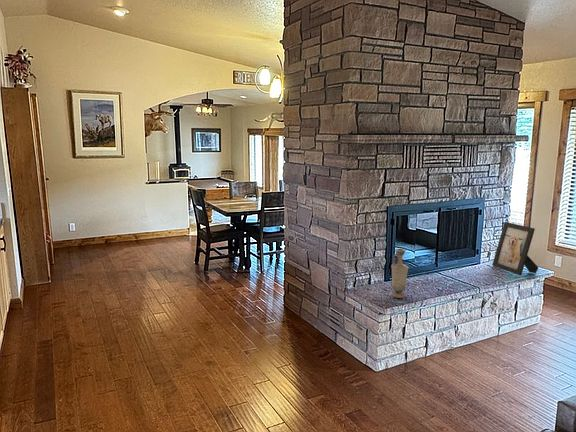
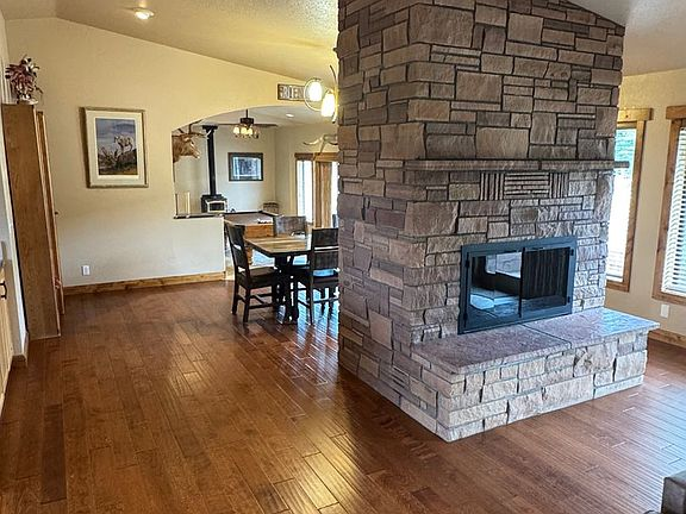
- vase (399, 273)
- picture frame (516, 247)
